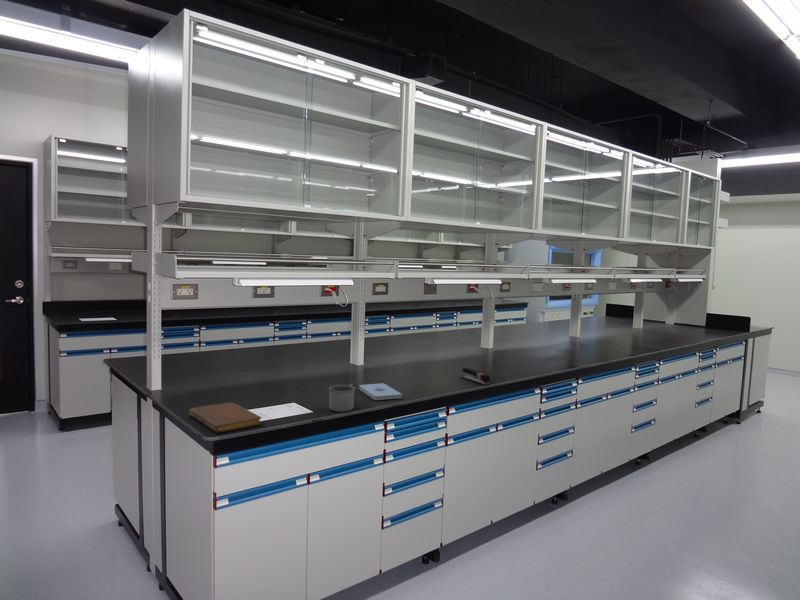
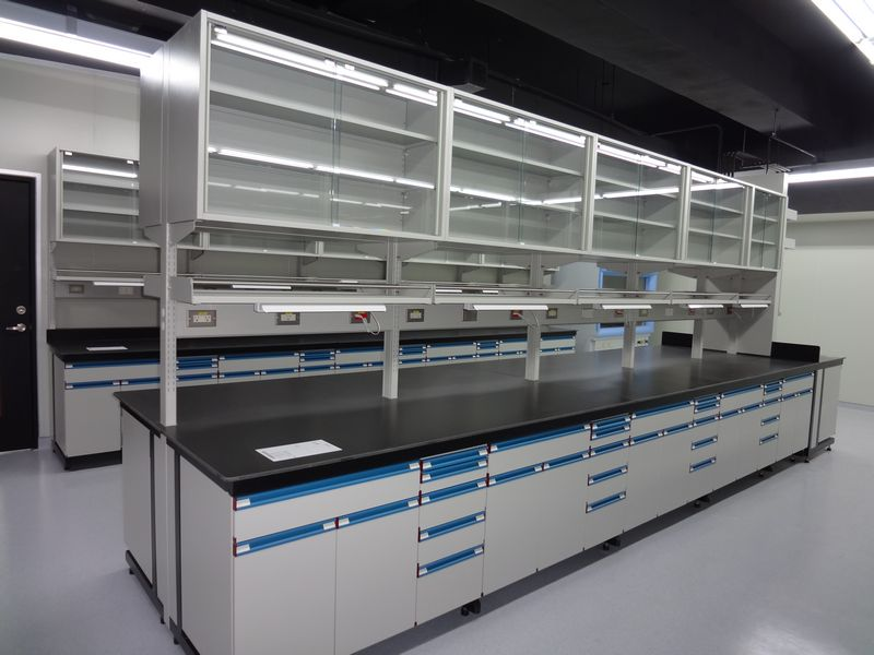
- notepad (379, 391)
- mug (342, 397)
- notebook (224, 416)
- stapler (475, 376)
